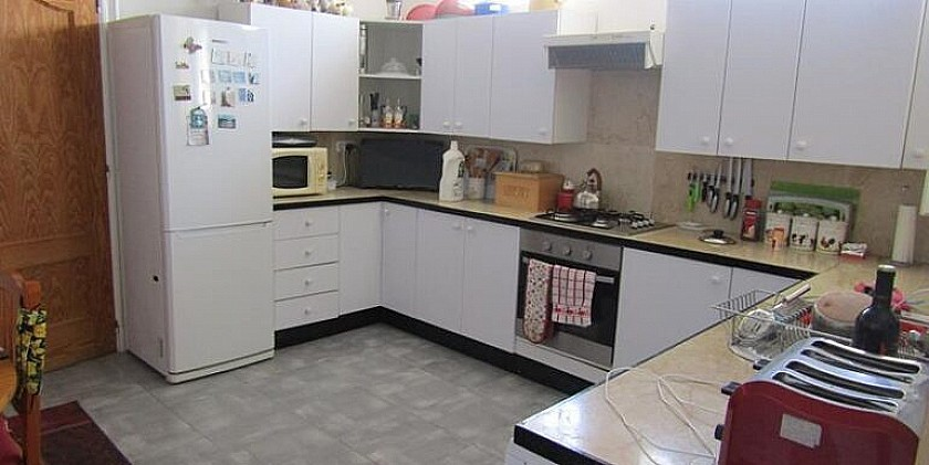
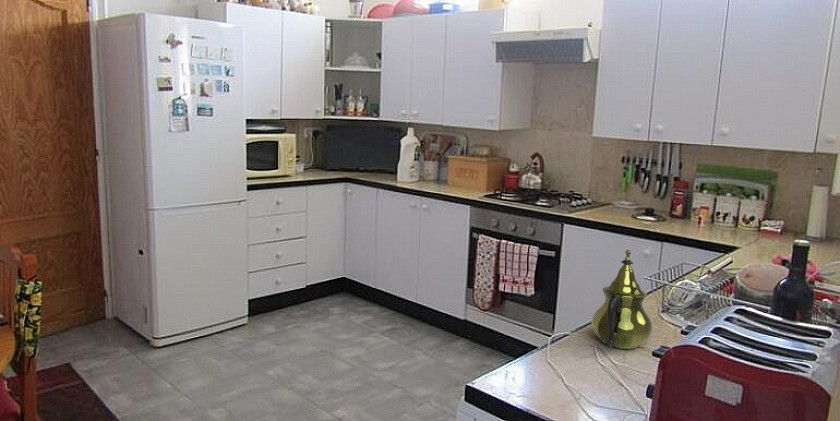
+ teapot (623, 297)
